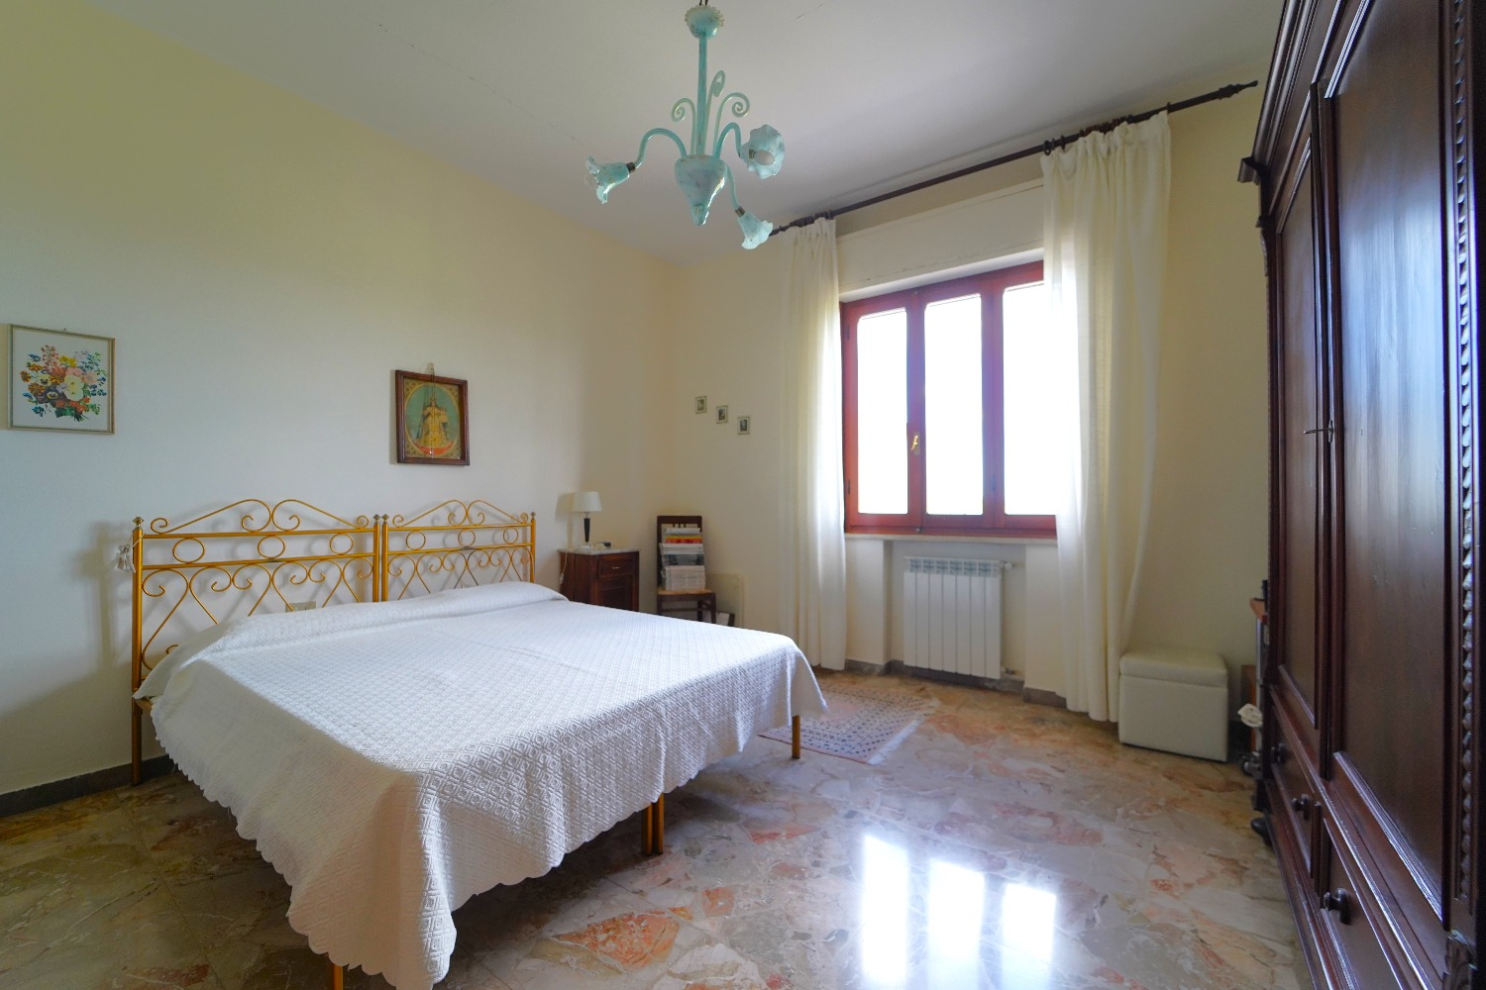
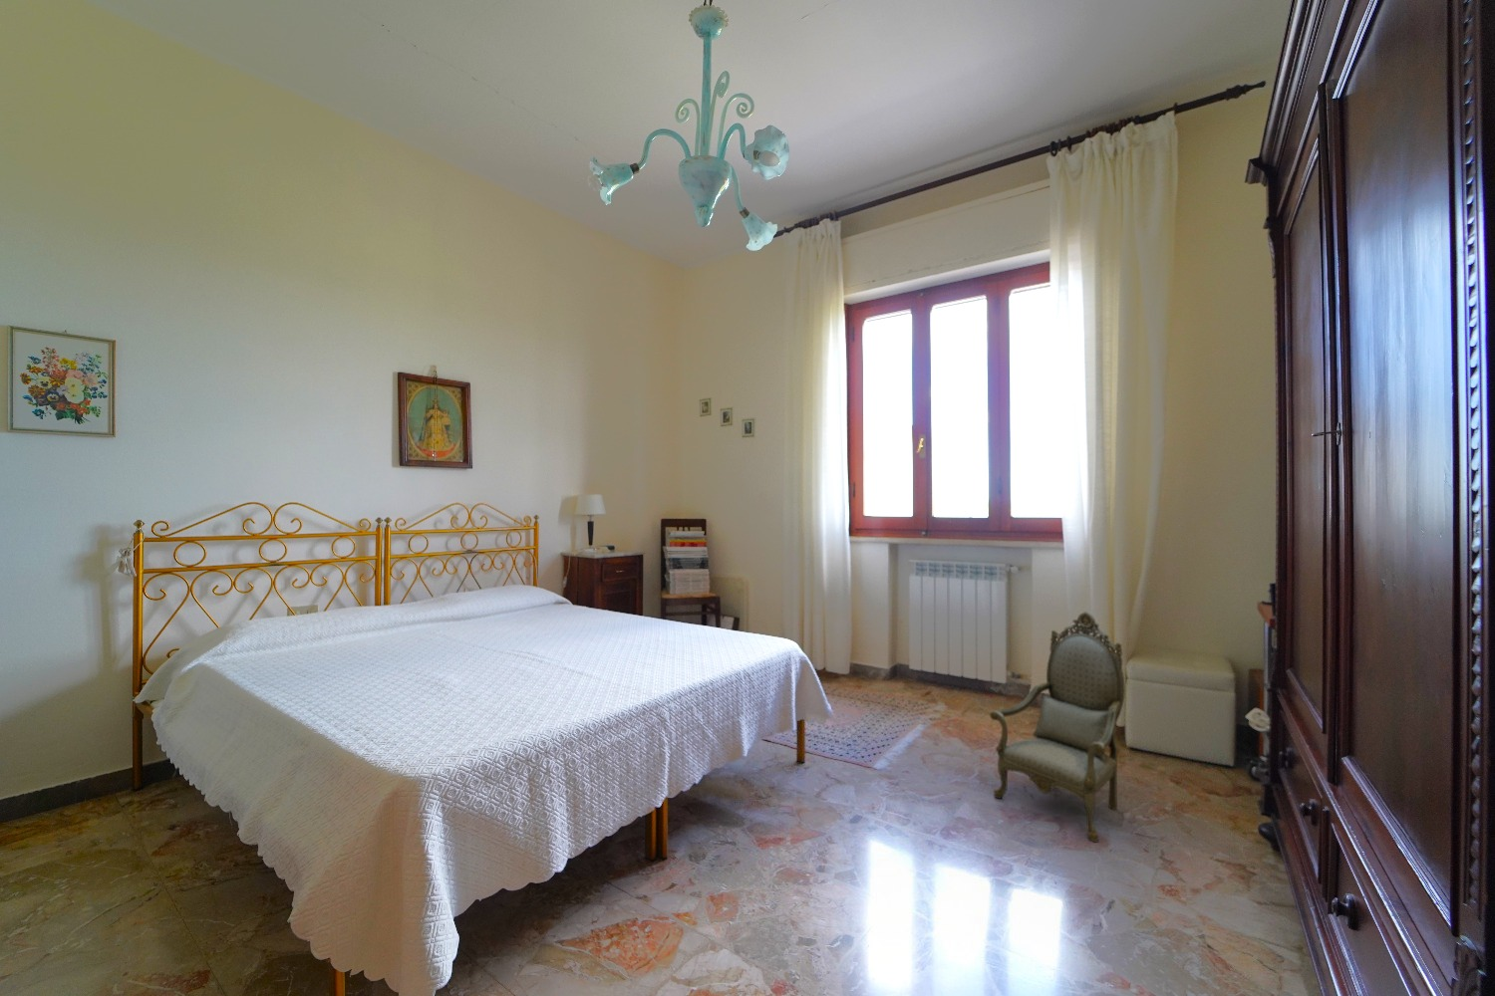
+ armchair (1047, 674)
